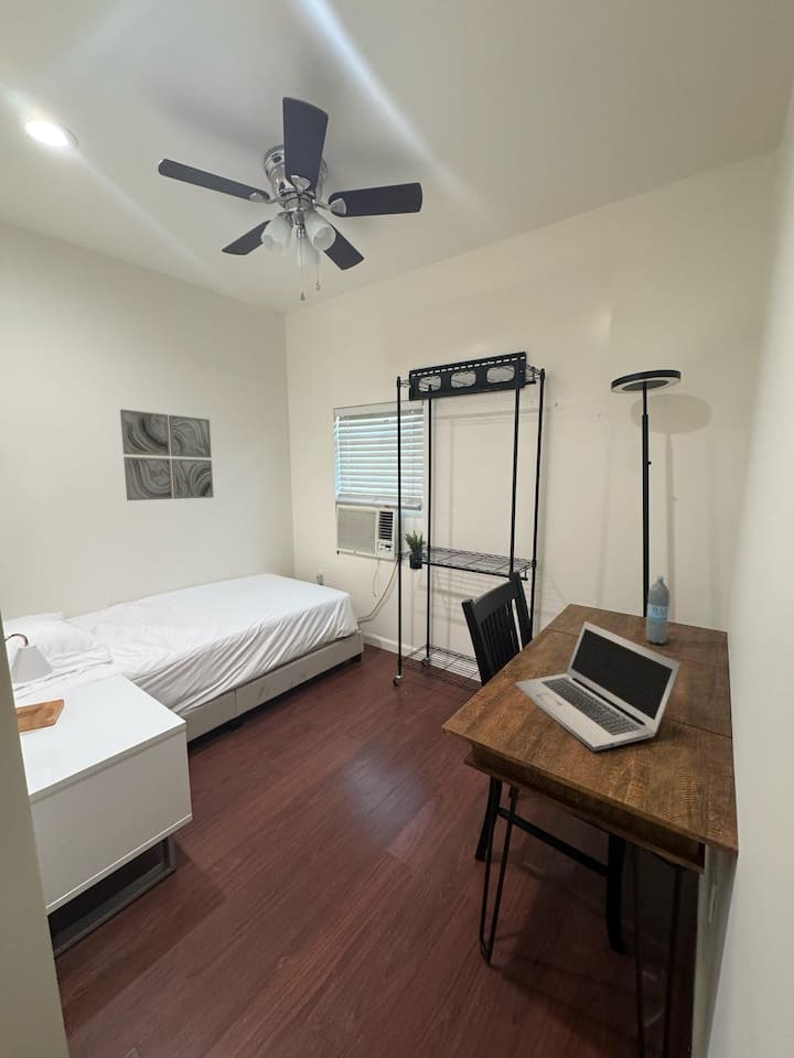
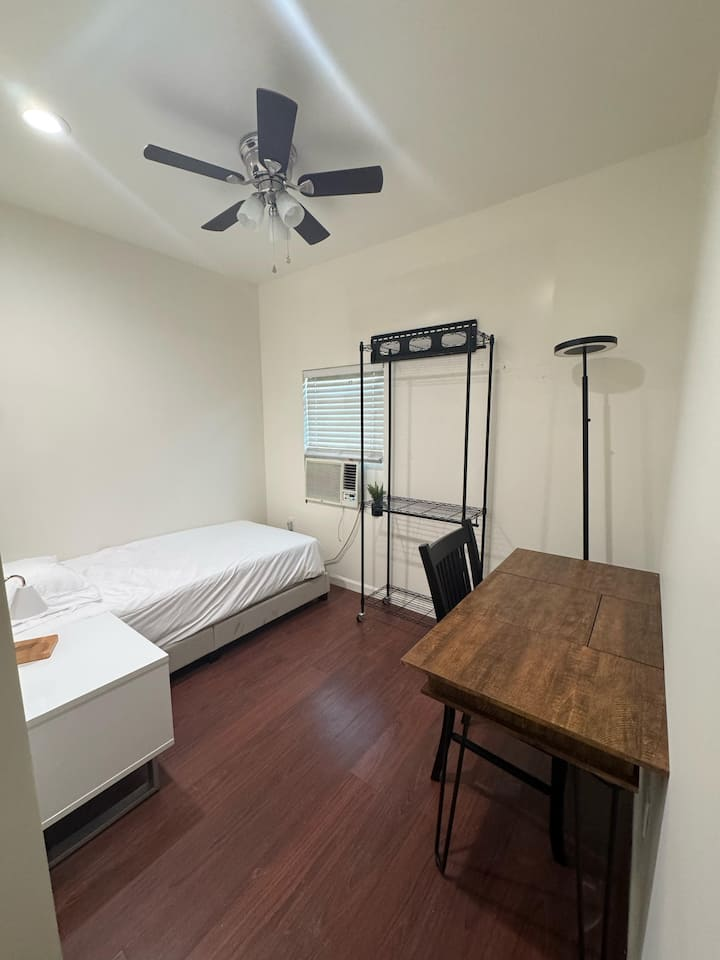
- laptop (589, 676)
- wall art (170, 458)
- water bottle (657, 609)
